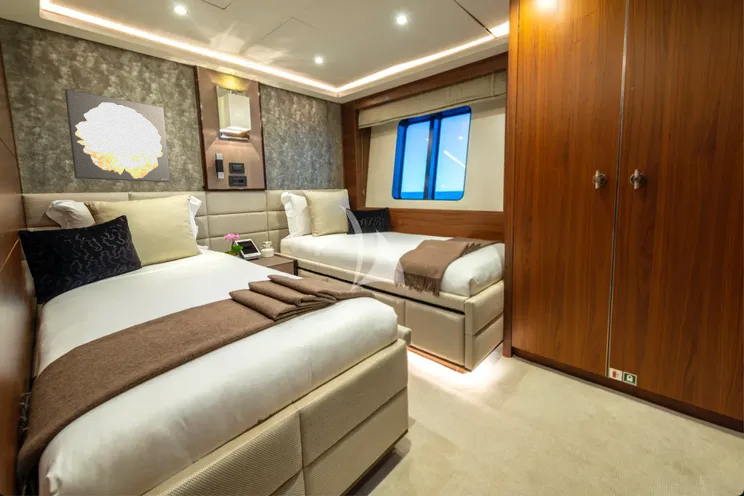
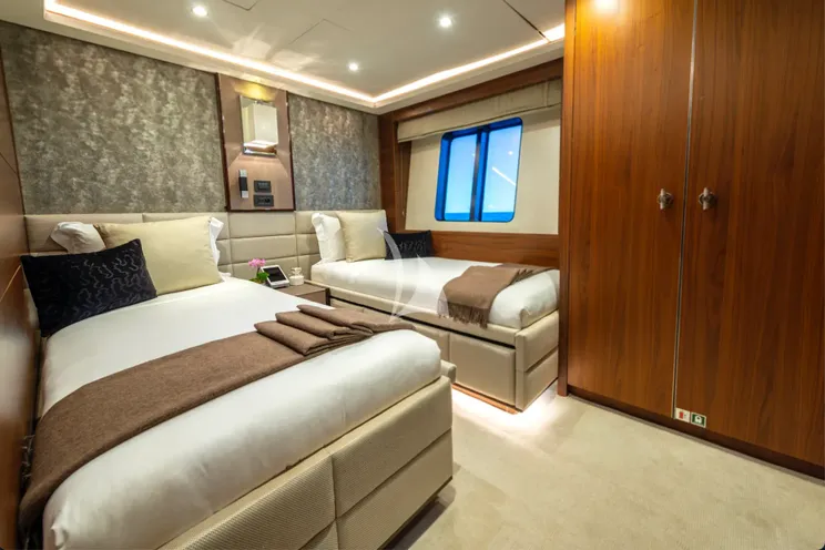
- wall art (122, 140)
